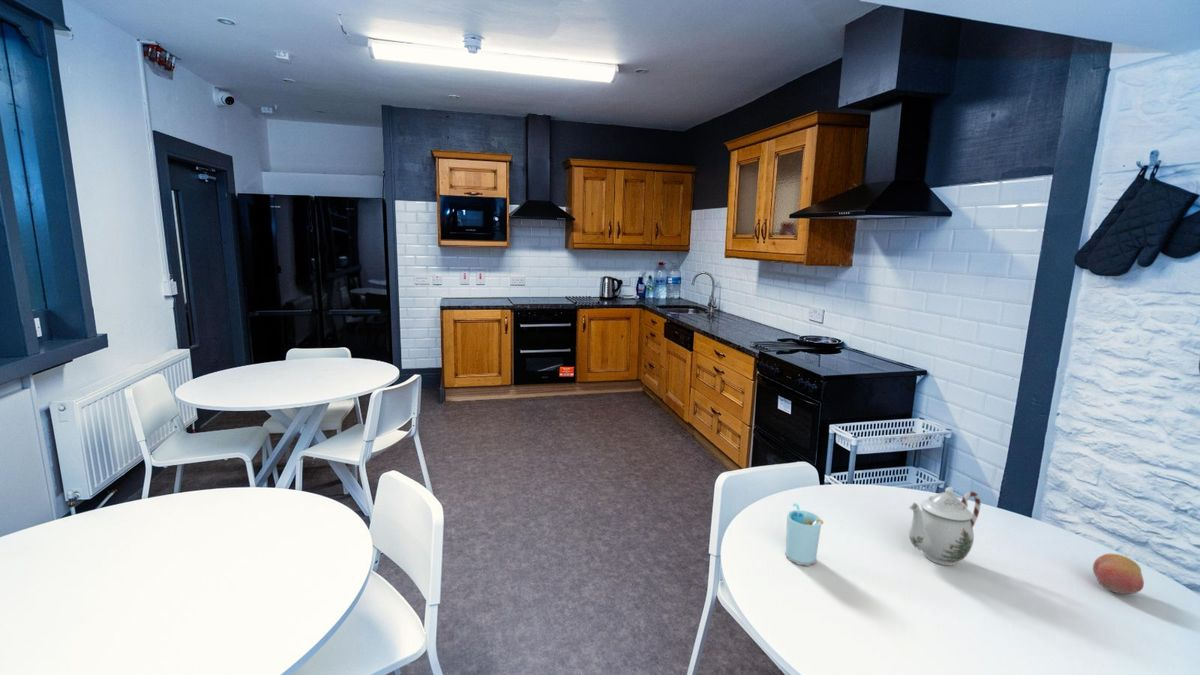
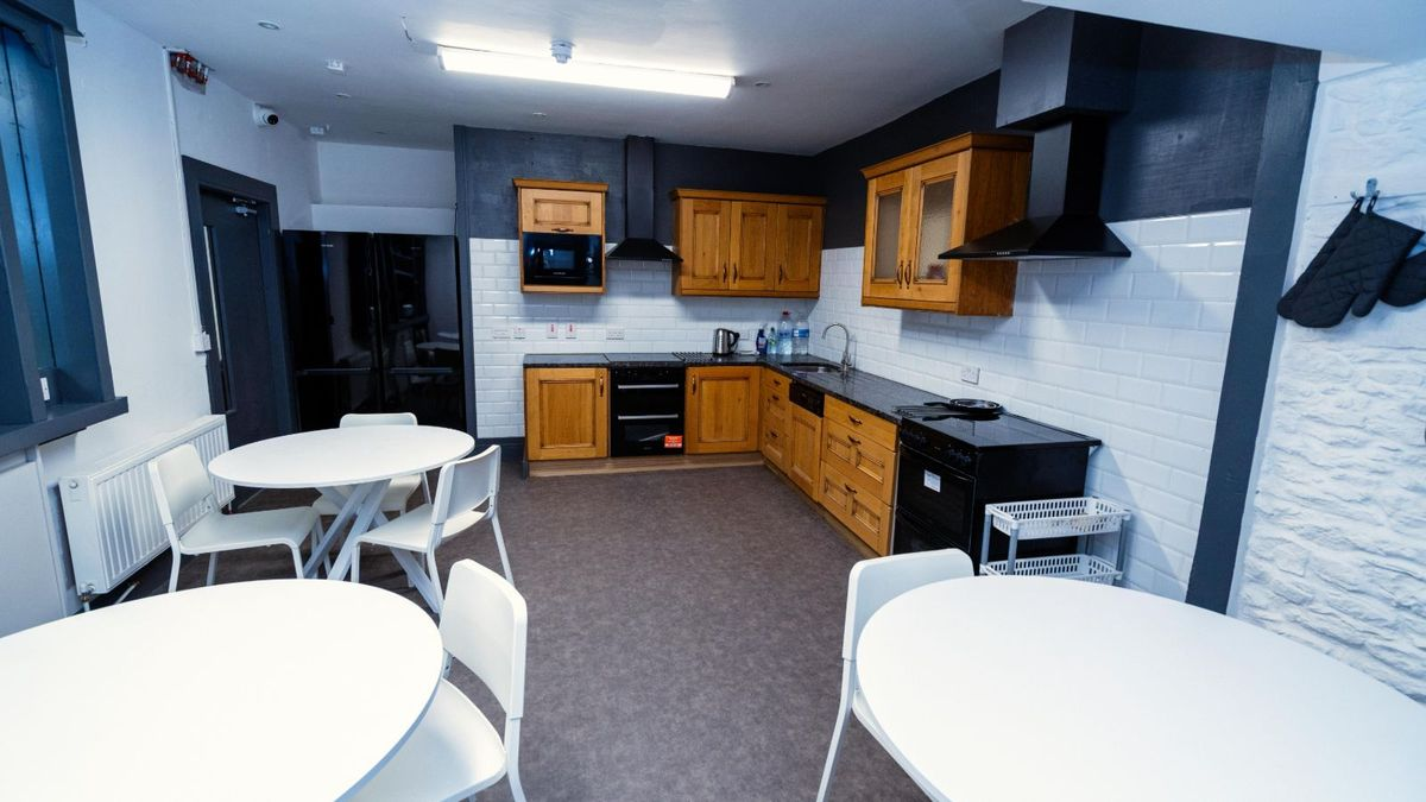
- teapot (943, 522)
- fruit (1117, 572)
- cup (803, 533)
